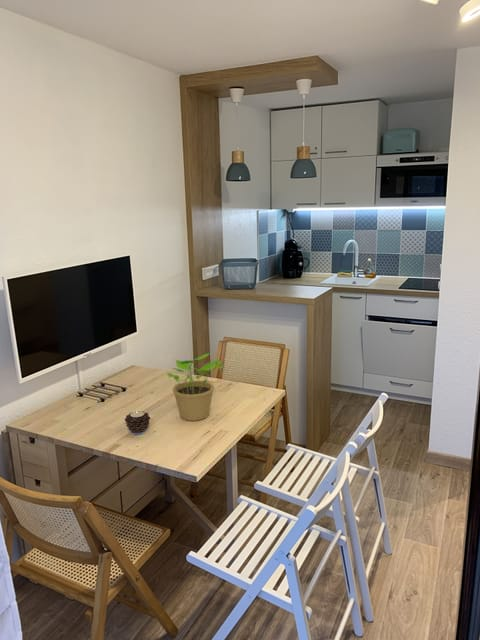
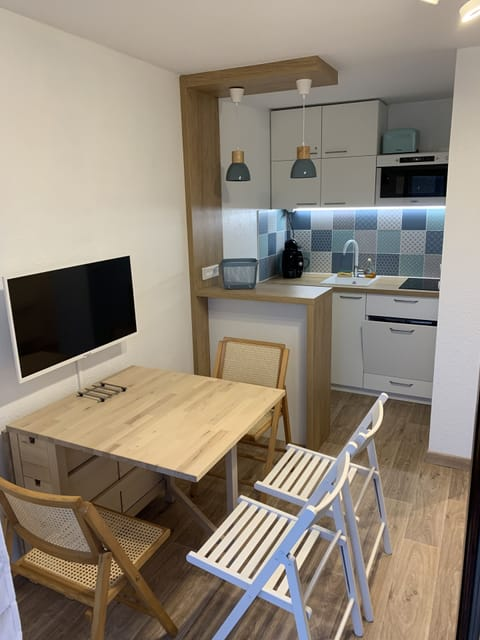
- candle (137, 421)
- potted plant (189, 383)
